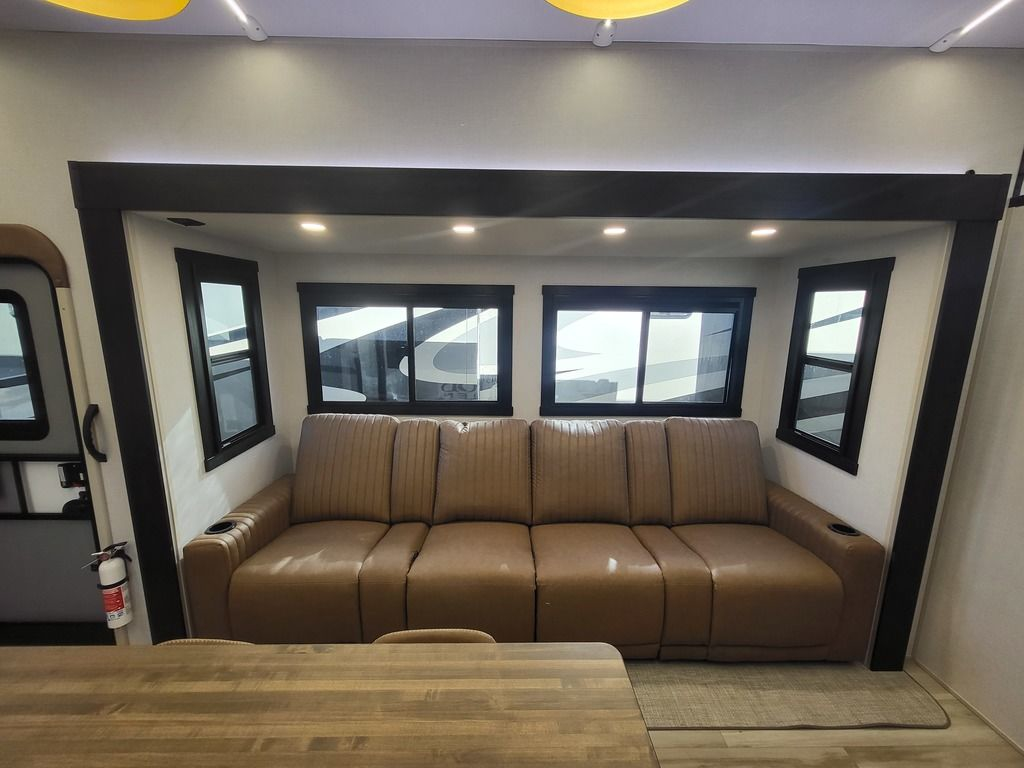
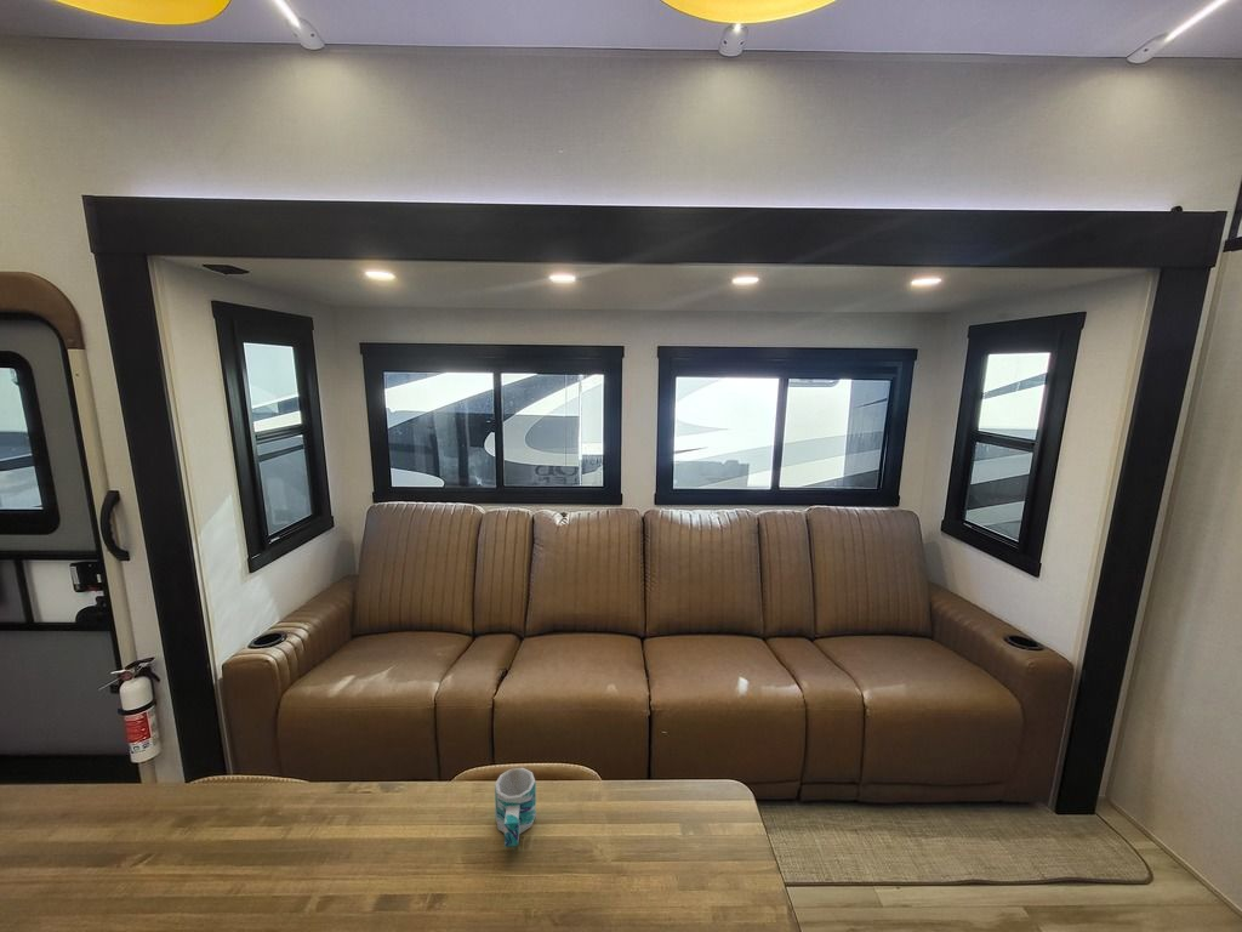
+ mug (514, 808)
